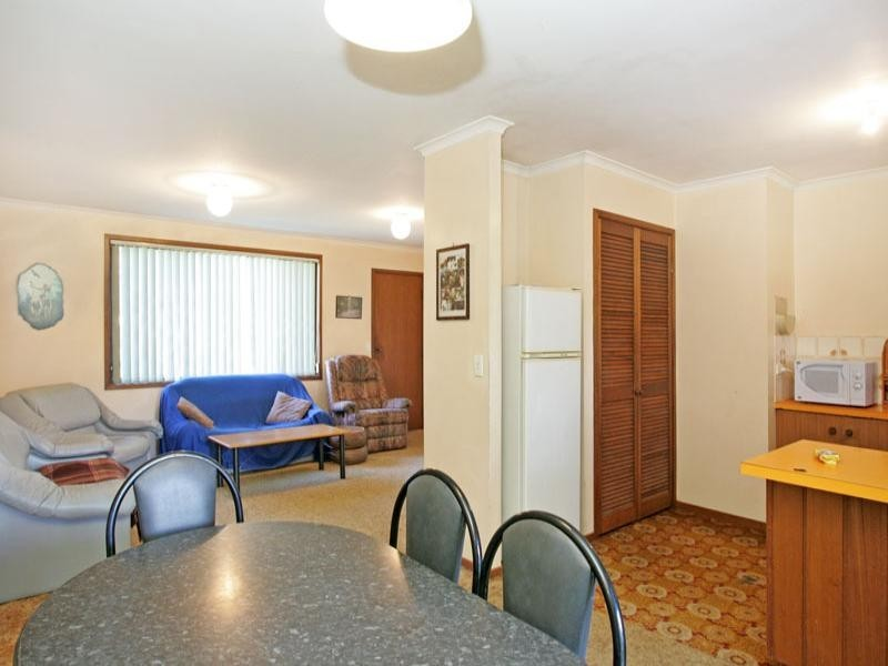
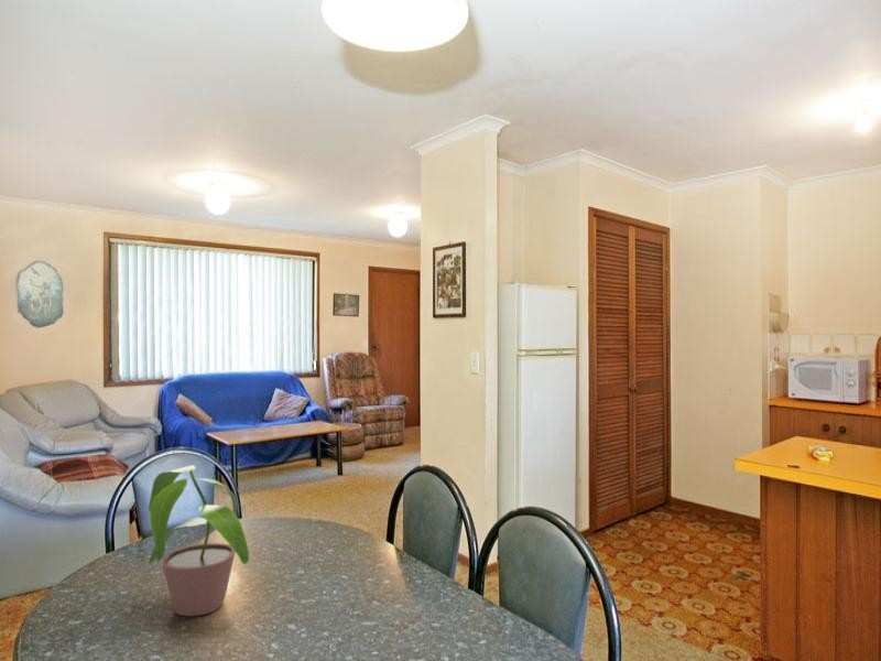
+ potted plant (197, 544)
